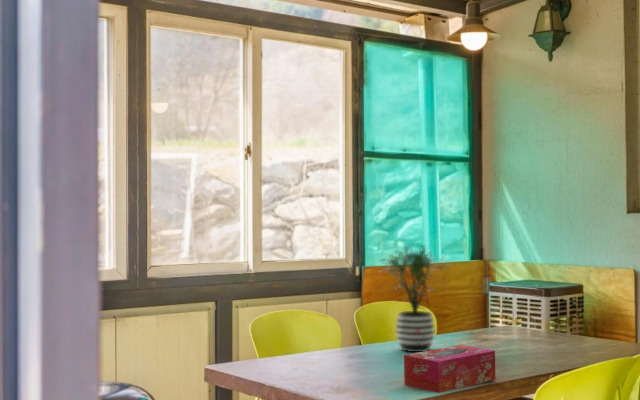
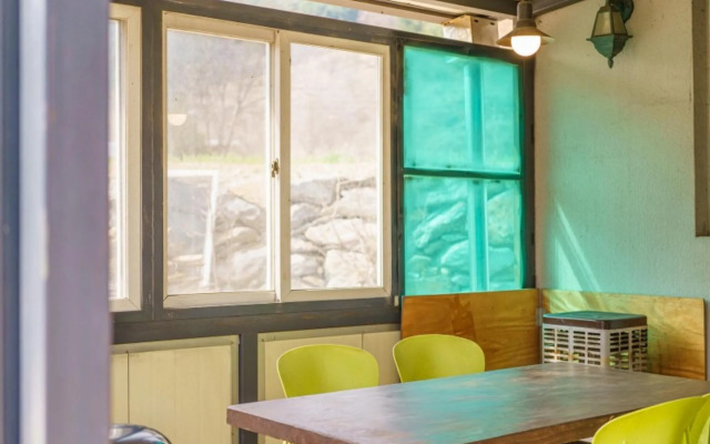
- potted plant (411, 296)
- tissue box (450, 367)
